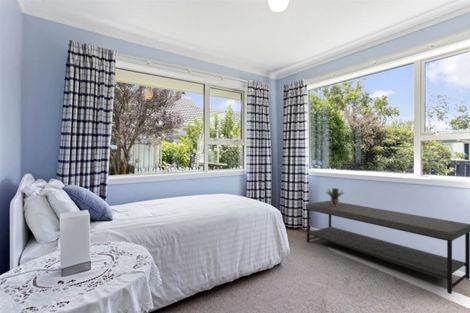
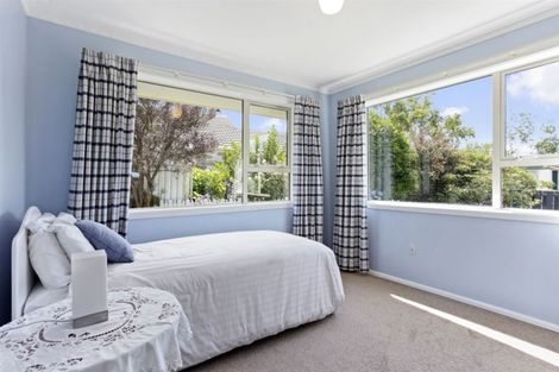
- storage bench (374, 238)
- potted plant (335, 196)
